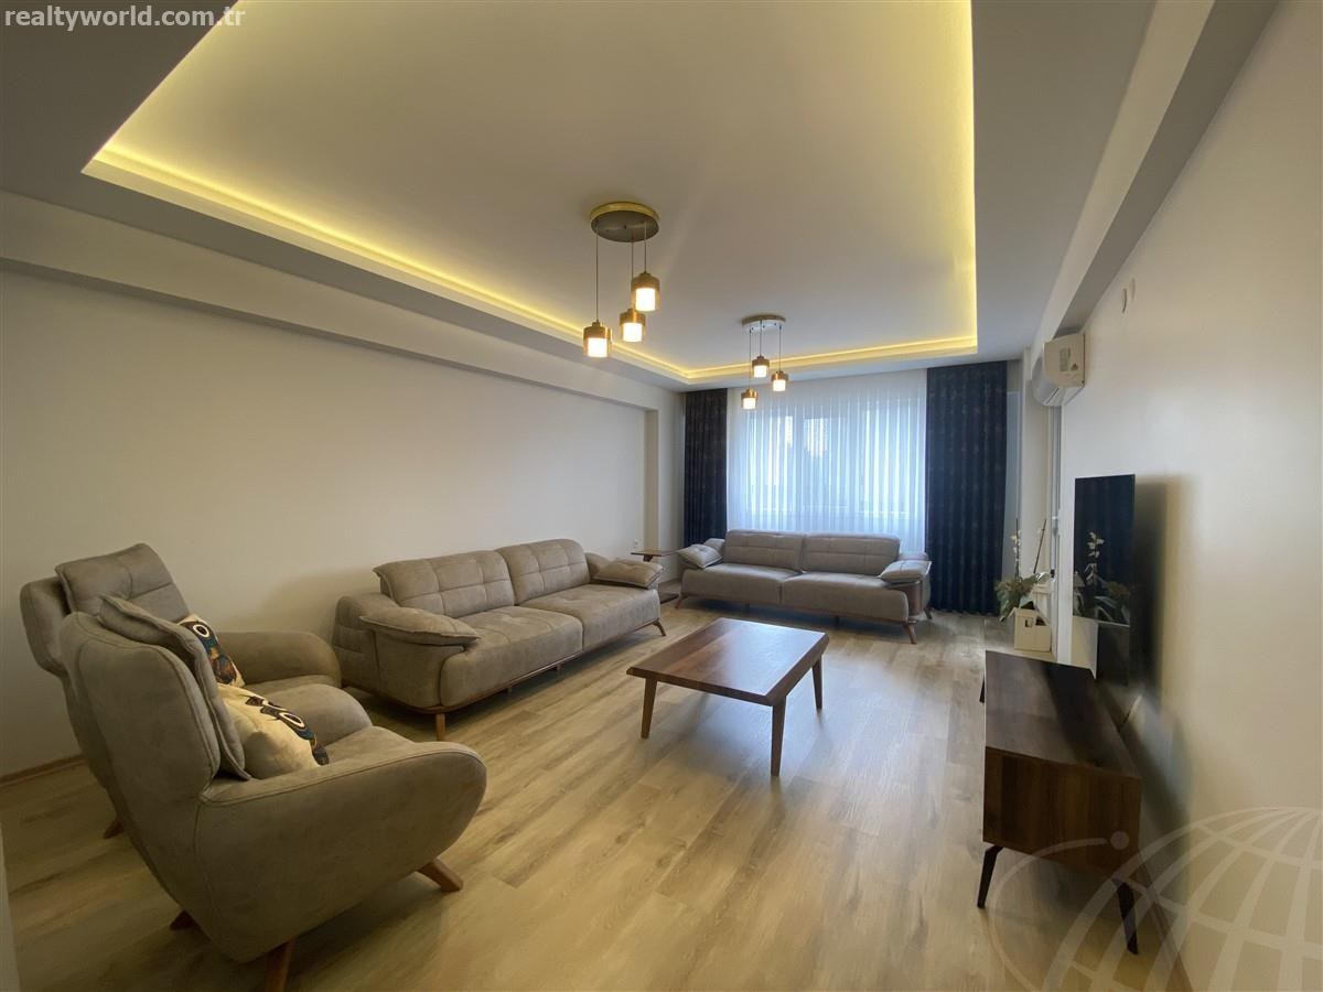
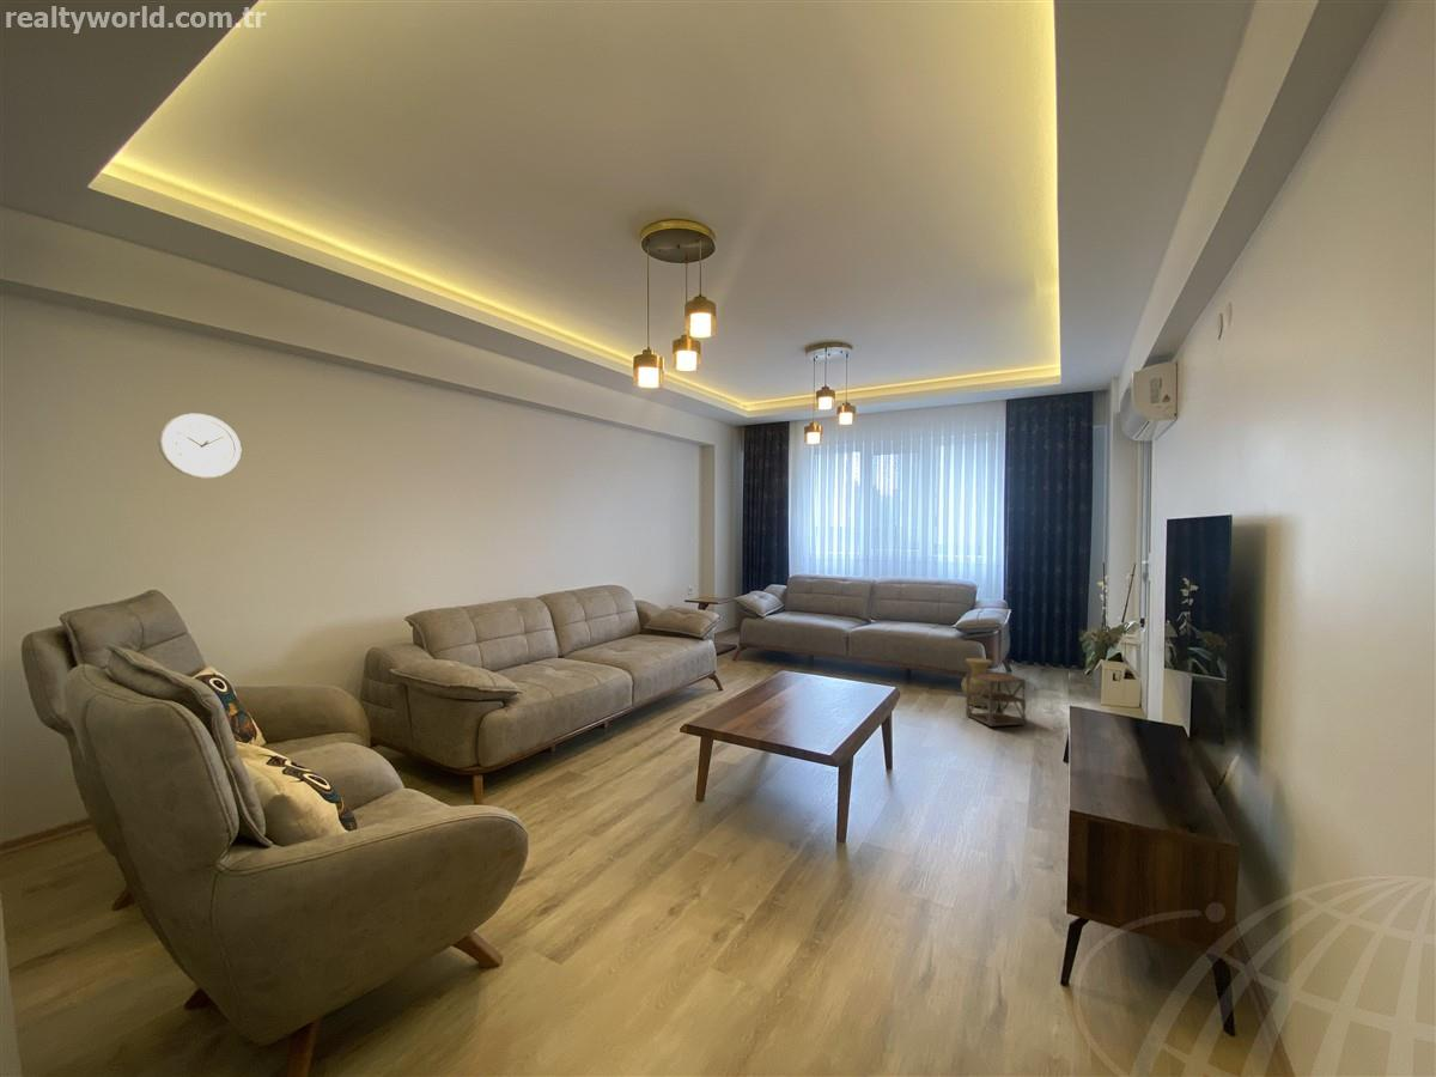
+ wall clock (202, 445)
+ side table (986, 688)
